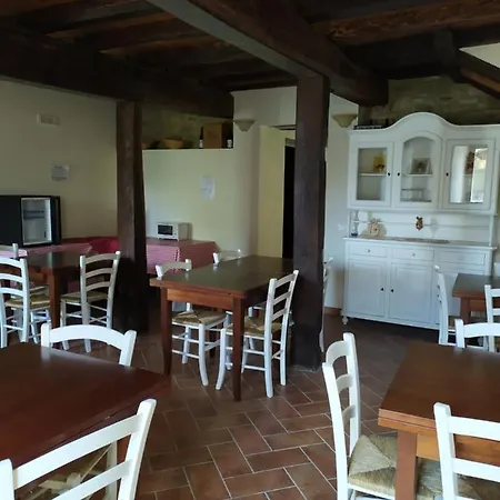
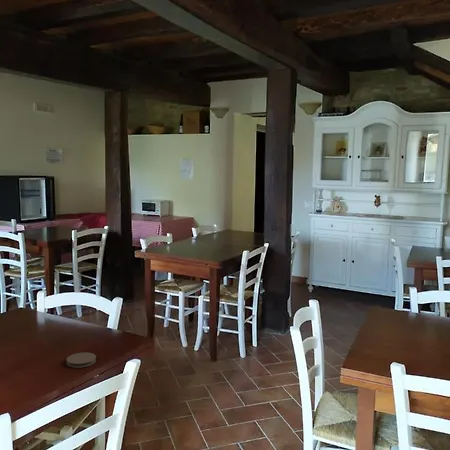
+ coaster (81, 359)
